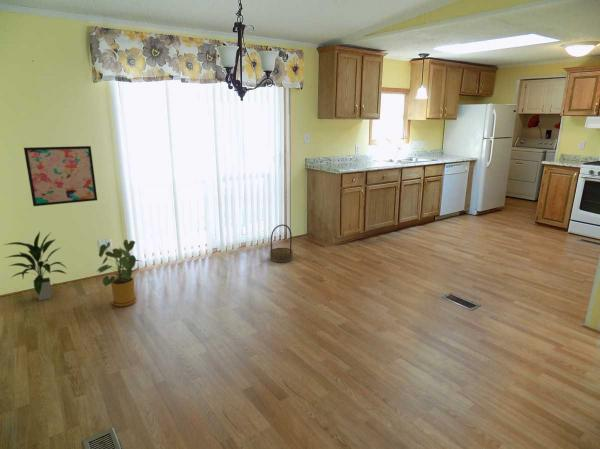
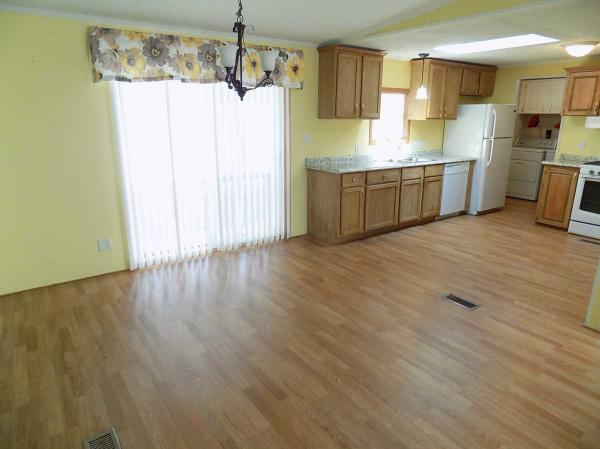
- wall art (62, 175)
- house plant (119, 274)
- basket (281, 248)
- indoor plant (38, 266)
